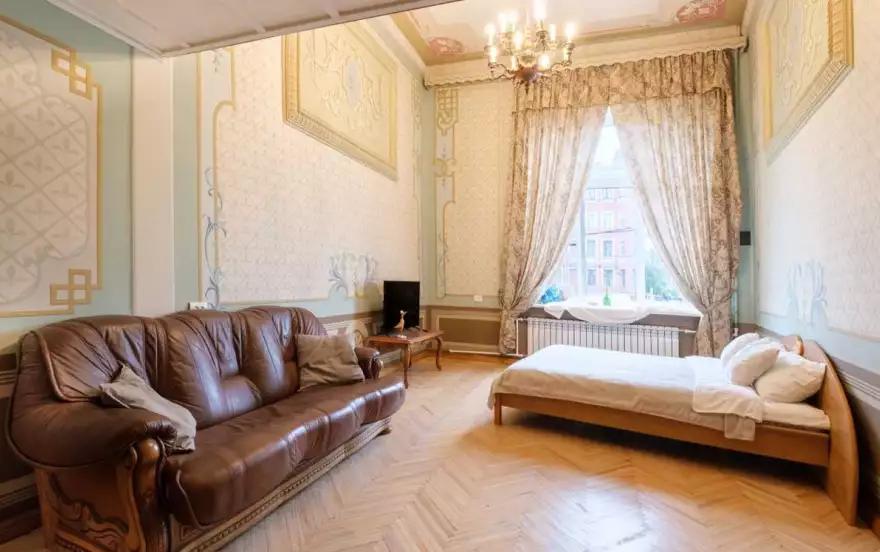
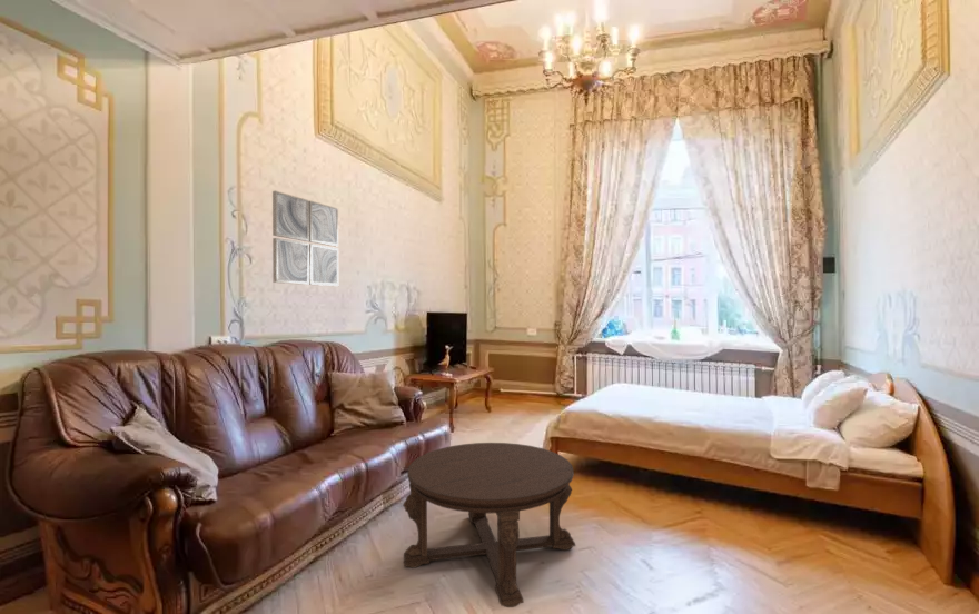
+ coffee table (491, 509)
+ wall art (308, 240)
